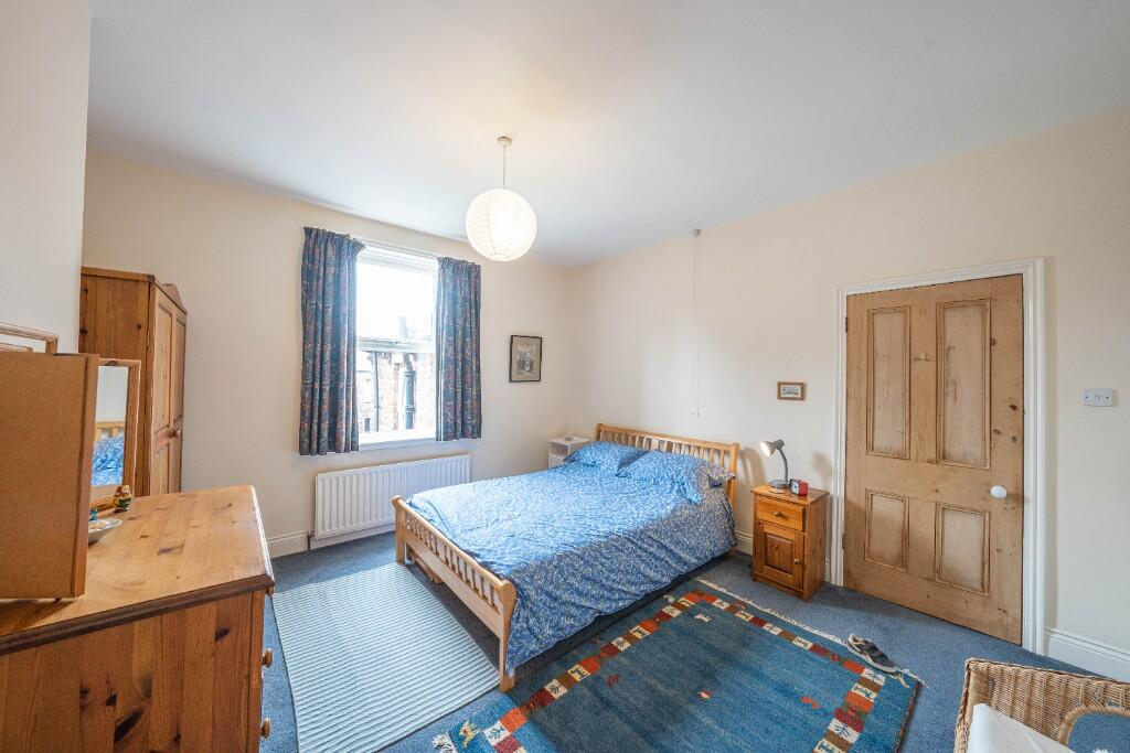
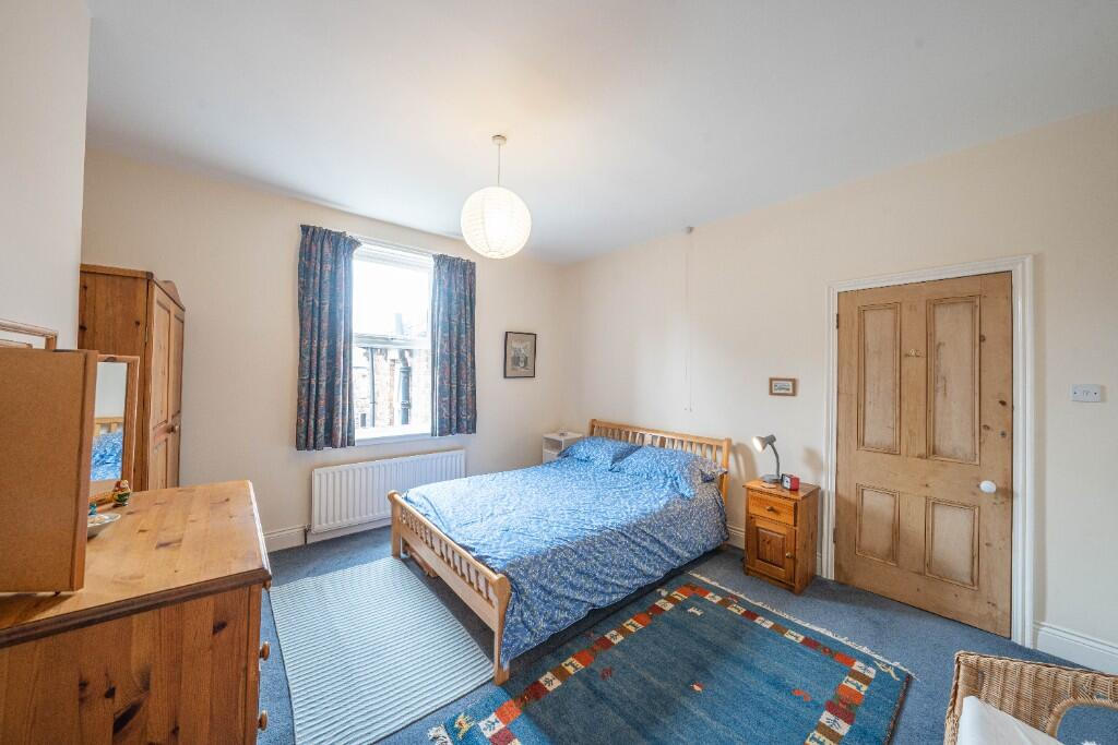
- sneaker (870, 652)
